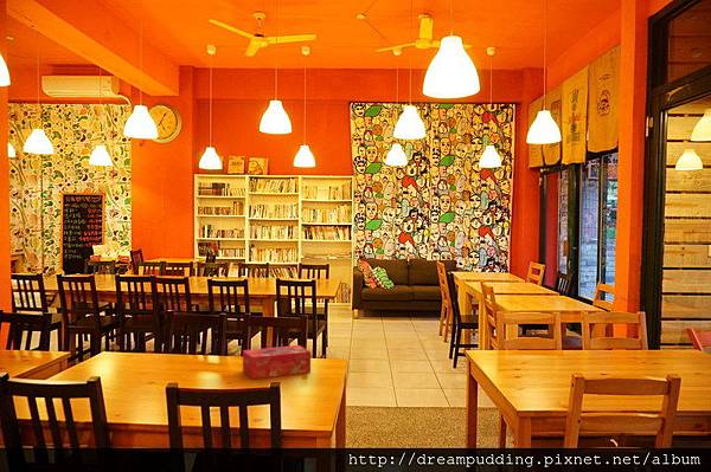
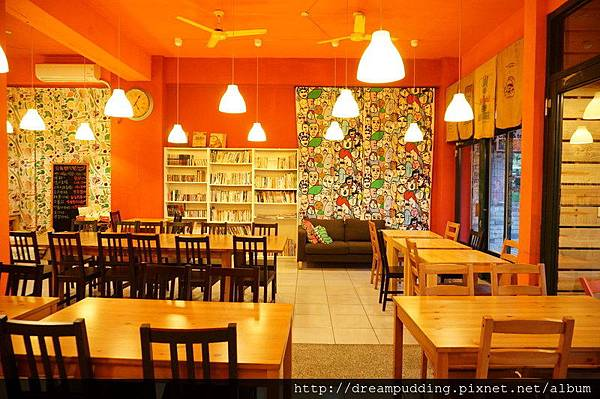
- tissue box (276, 361)
